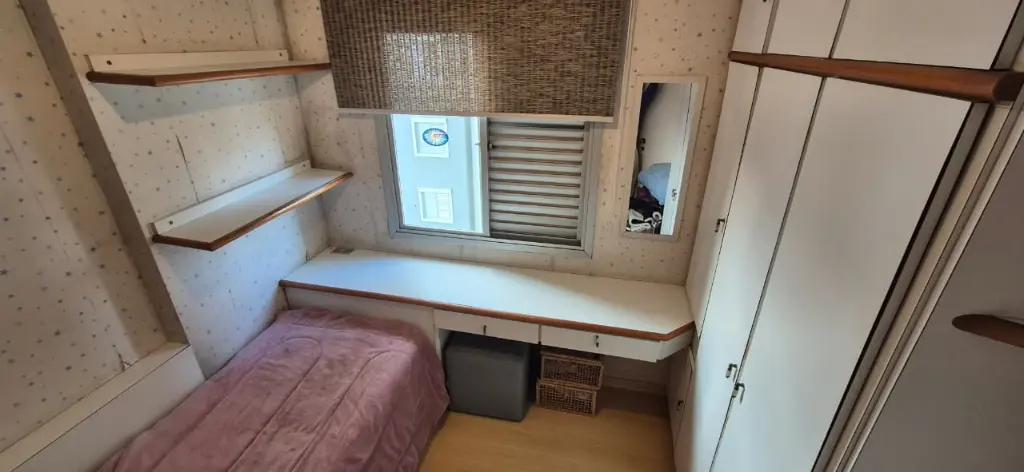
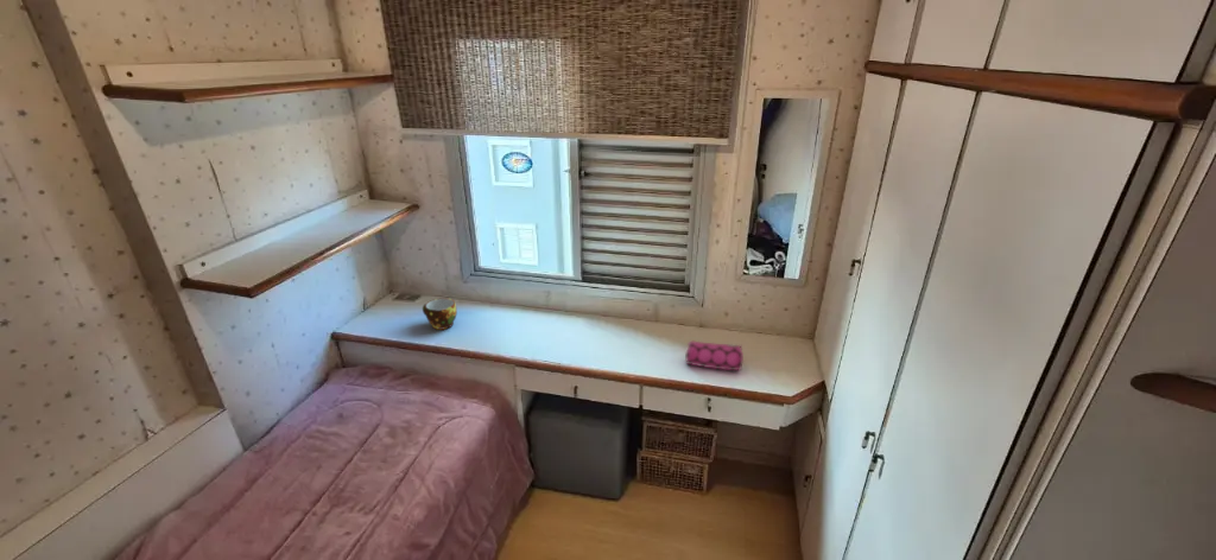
+ cup (439, 314)
+ pencil case (714, 354)
